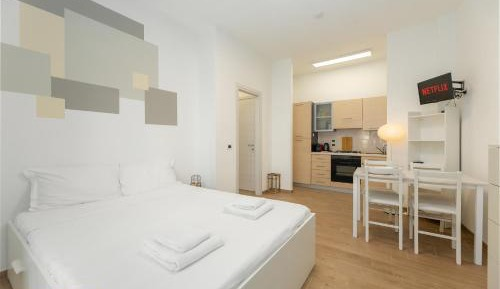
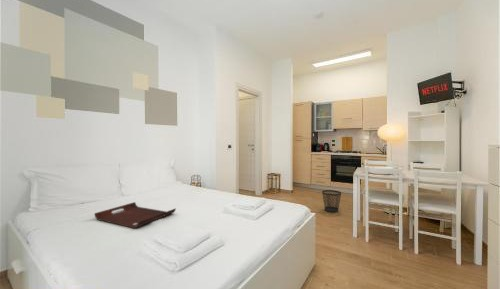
+ wastebasket (331, 201)
+ serving tray (136, 213)
